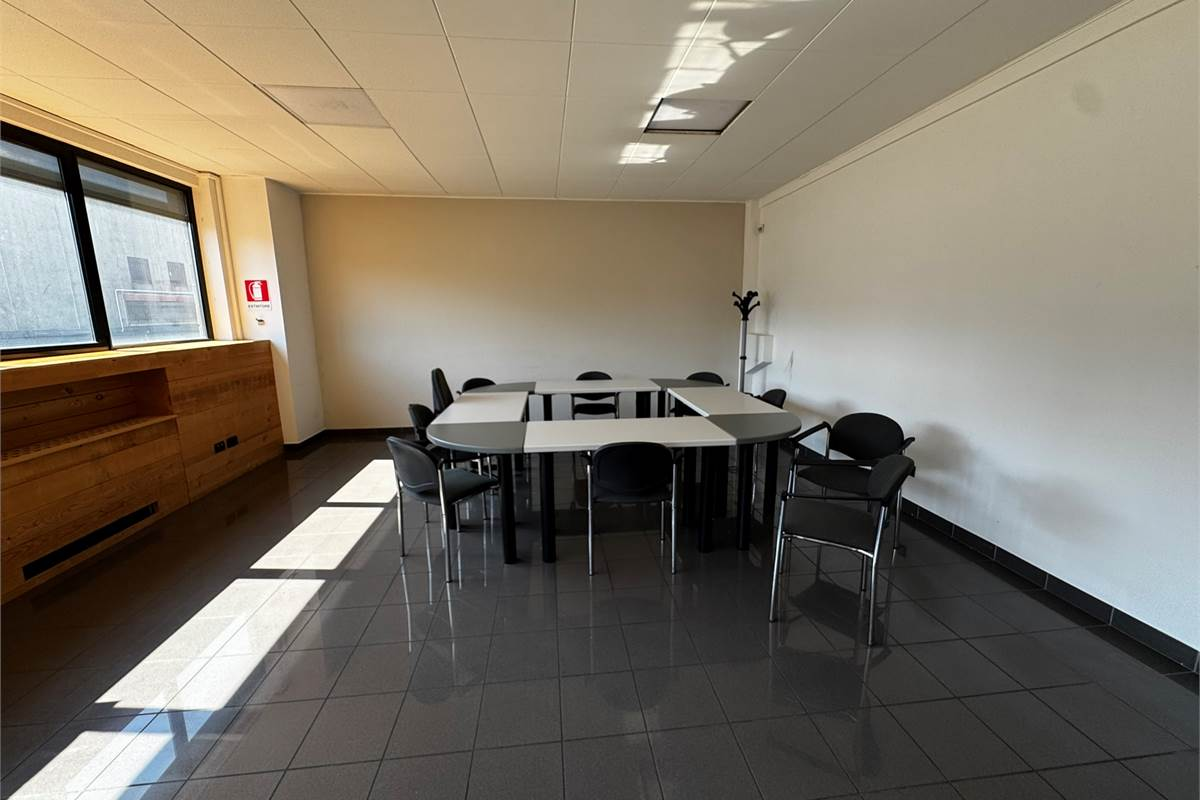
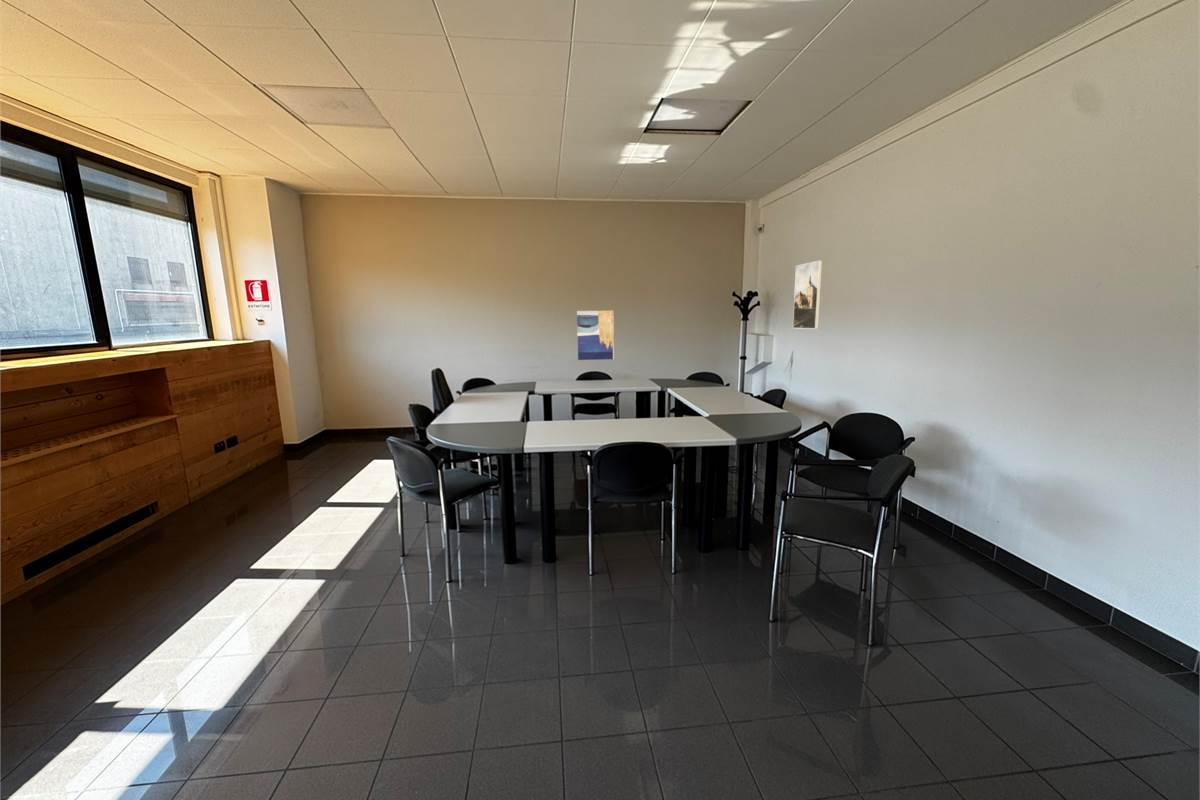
+ wall art (595, 335)
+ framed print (806, 296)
